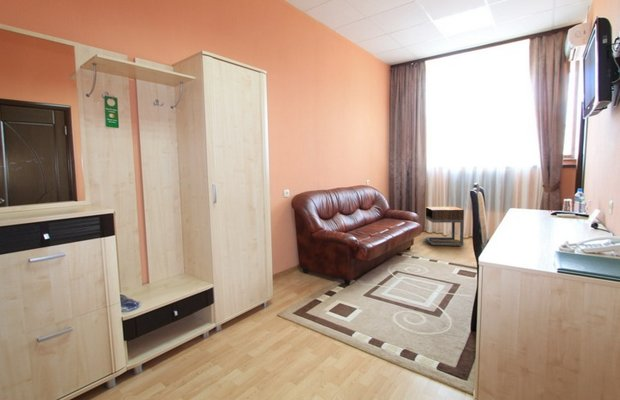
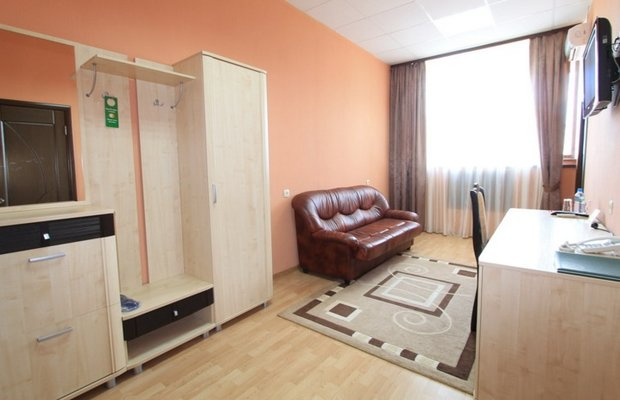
- nightstand (443, 222)
